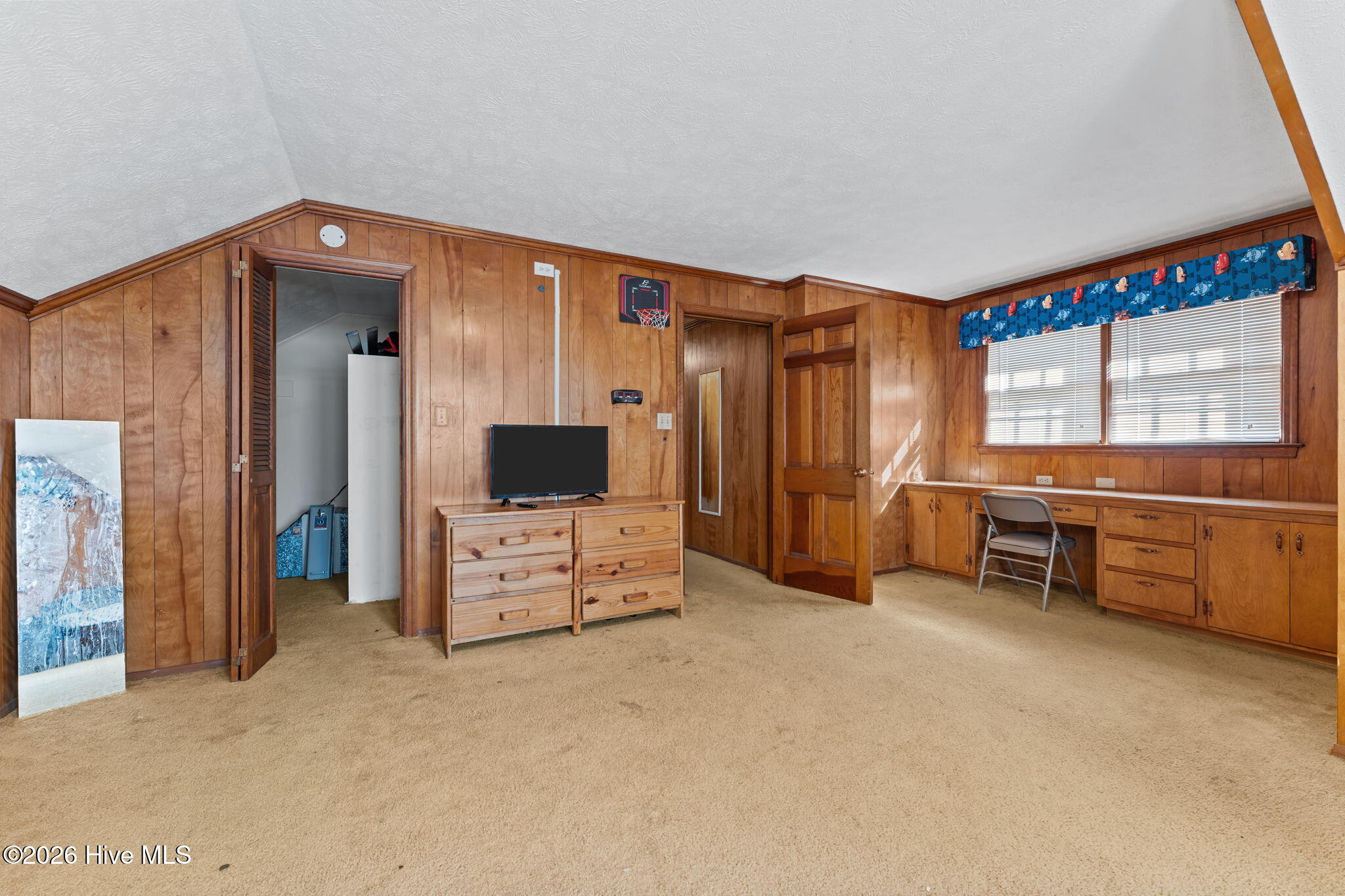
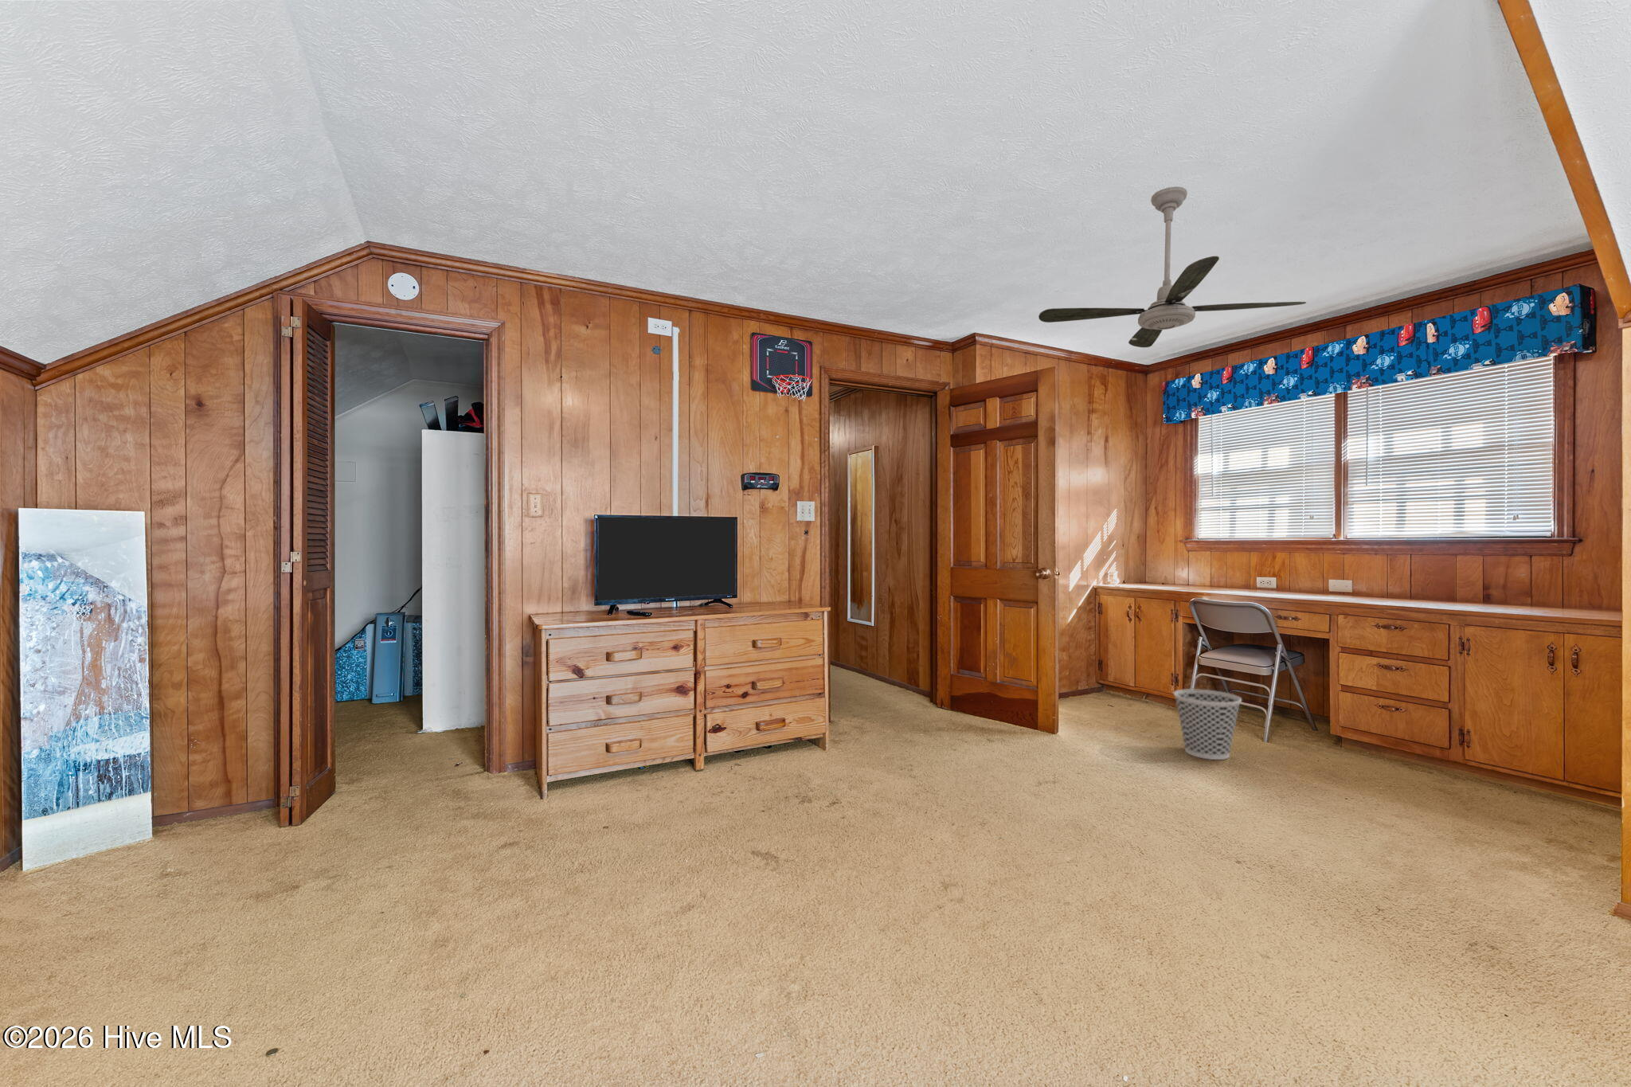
+ ceiling fan (1165, 258)
+ wastebasket (1207, 724)
